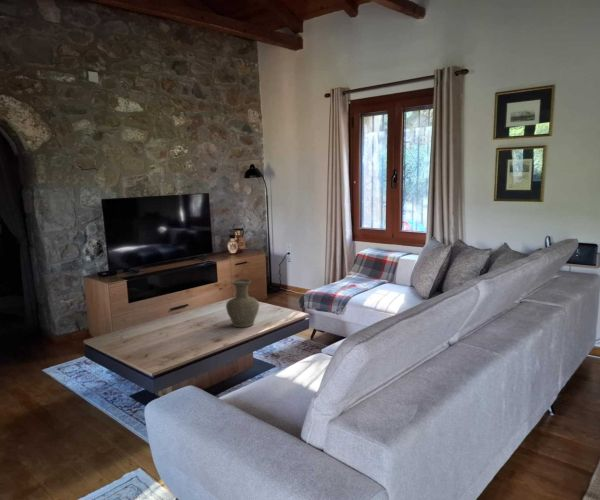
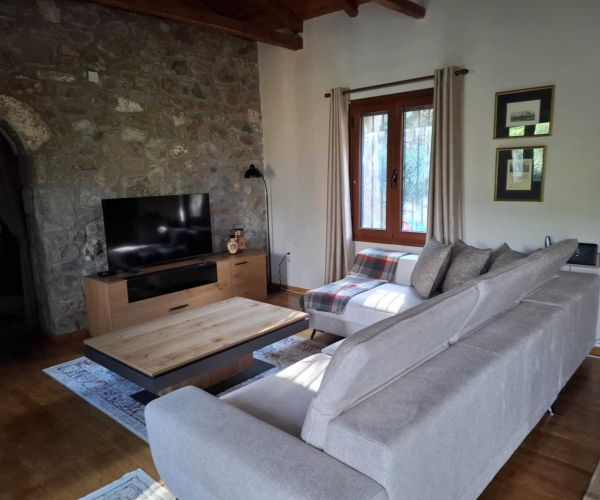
- vase (242, 302)
